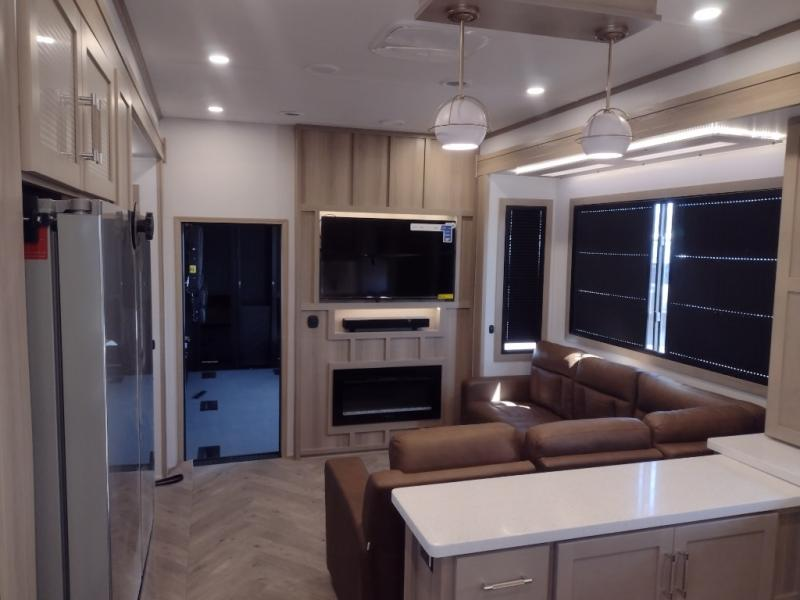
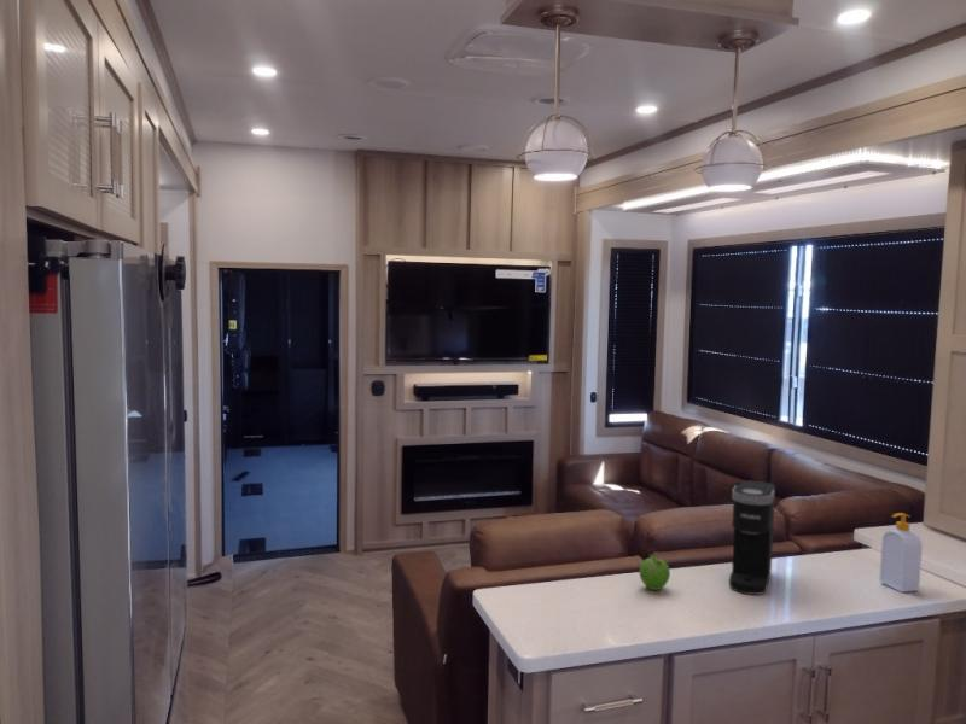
+ fruit (654, 572)
+ coffee maker (752, 533)
+ soap bottle (900, 550)
